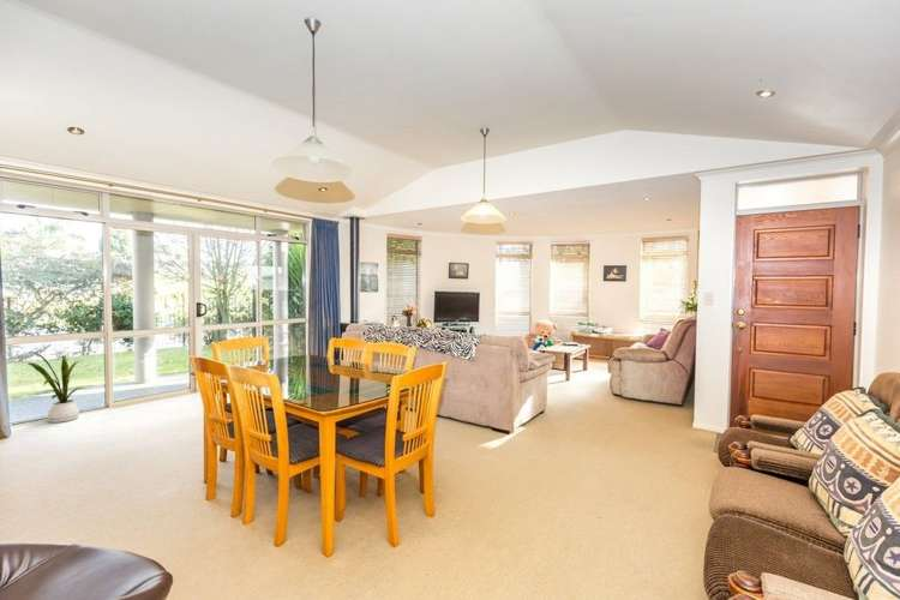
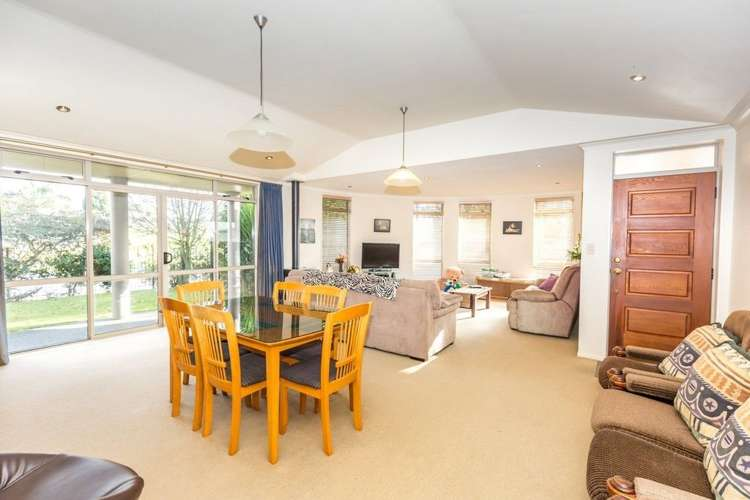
- house plant (59, 384)
